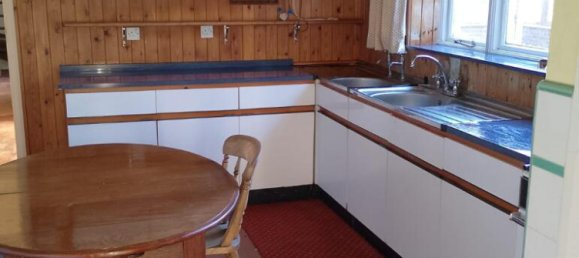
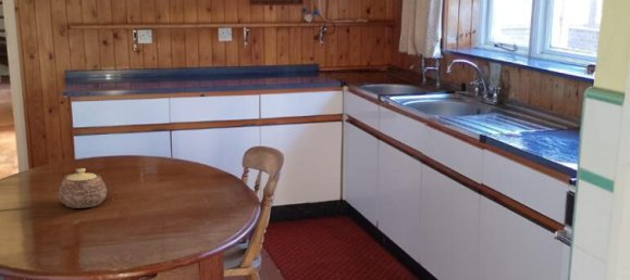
+ teapot (82, 186)
